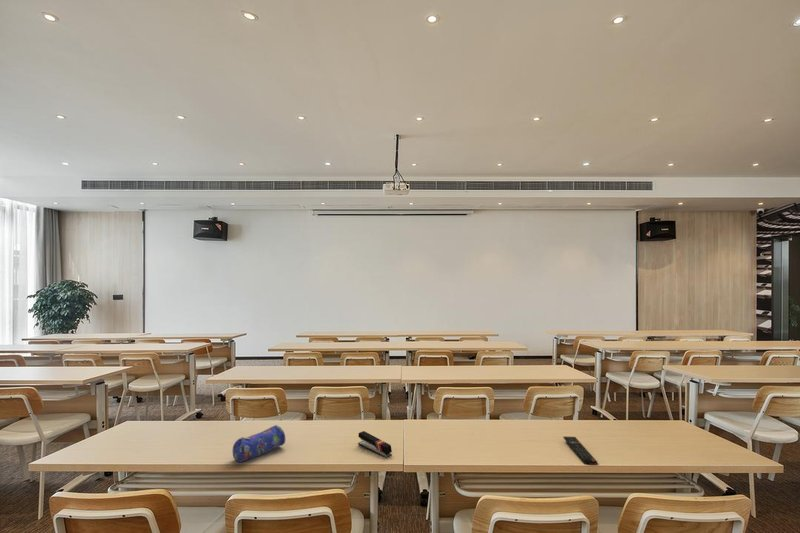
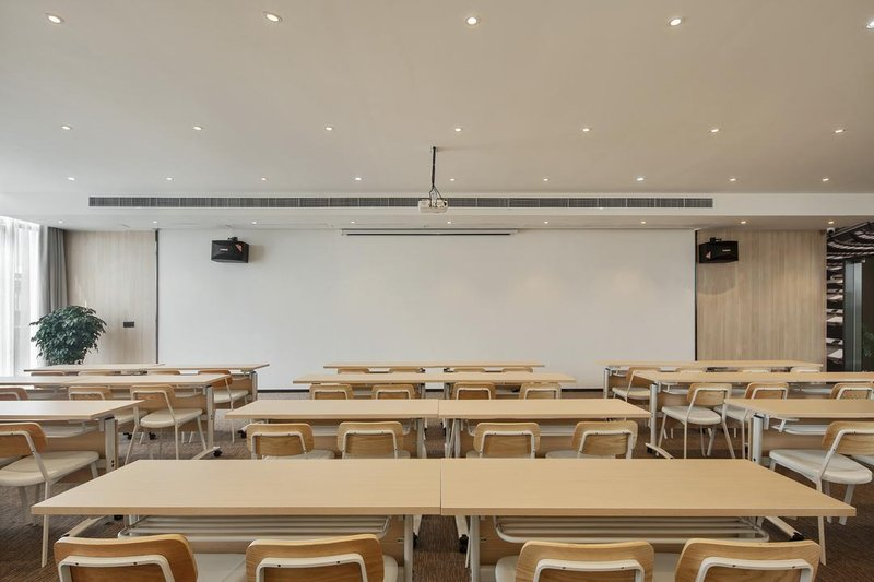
- stapler (374, 443)
- remote control (579, 450)
- pencil case (259, 442)
